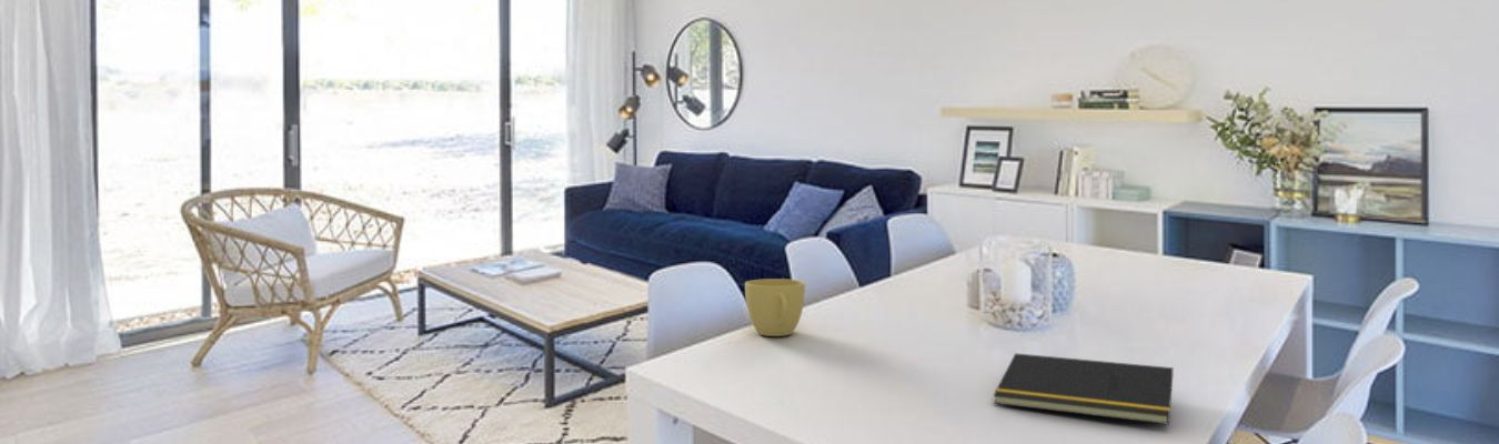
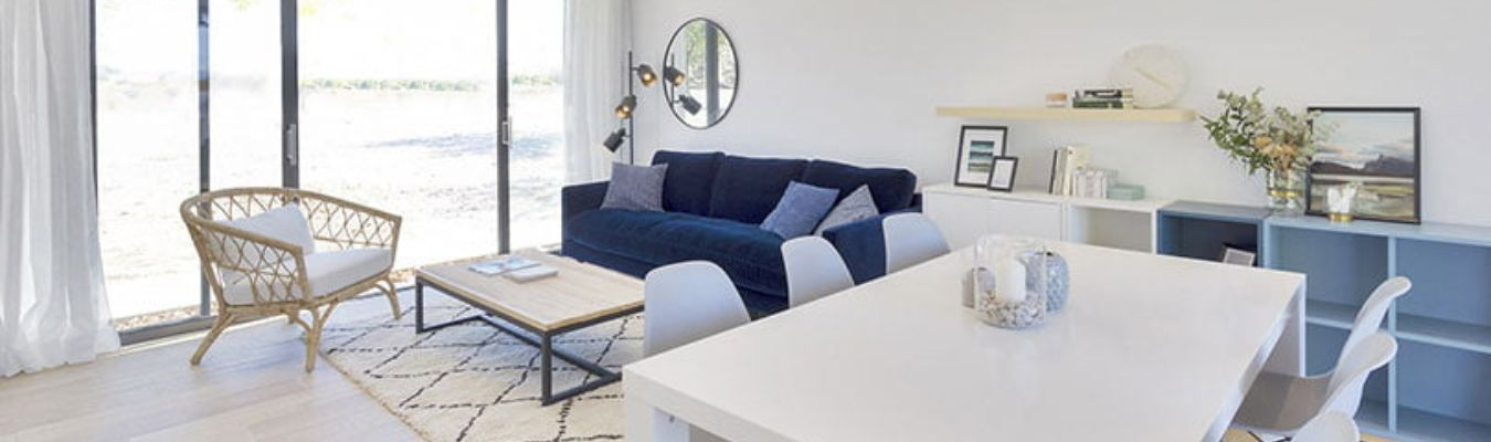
- notepad (1084, 385)
- cup (776, 309)
